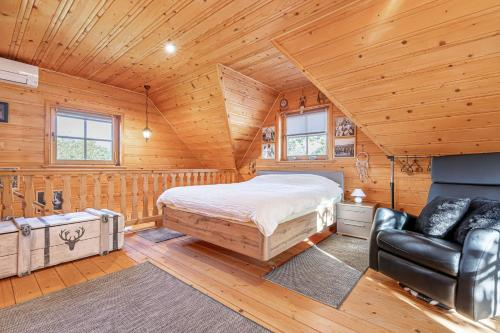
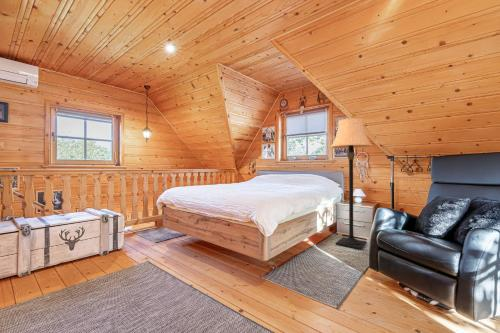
+ lamp (351, 182)
